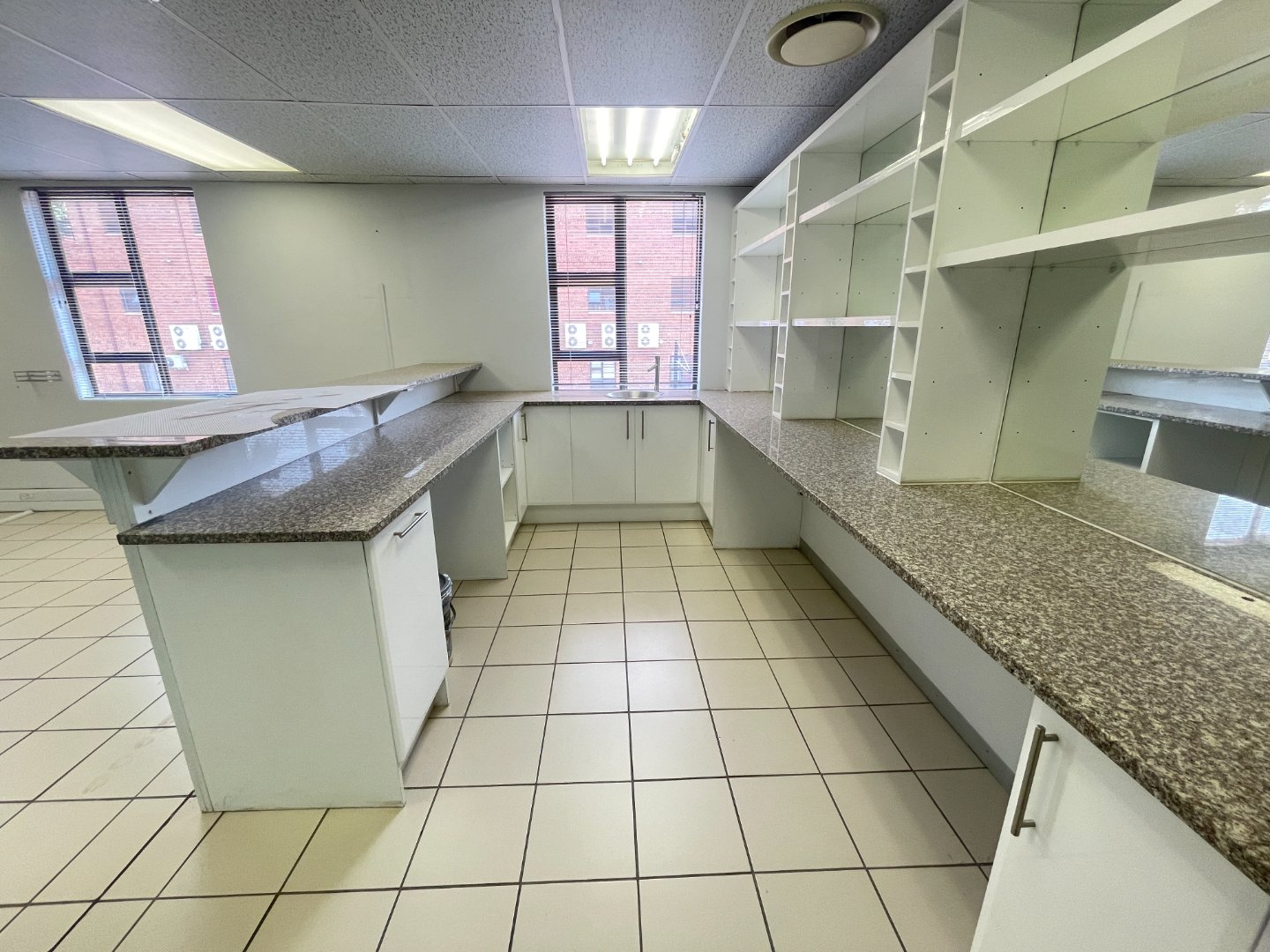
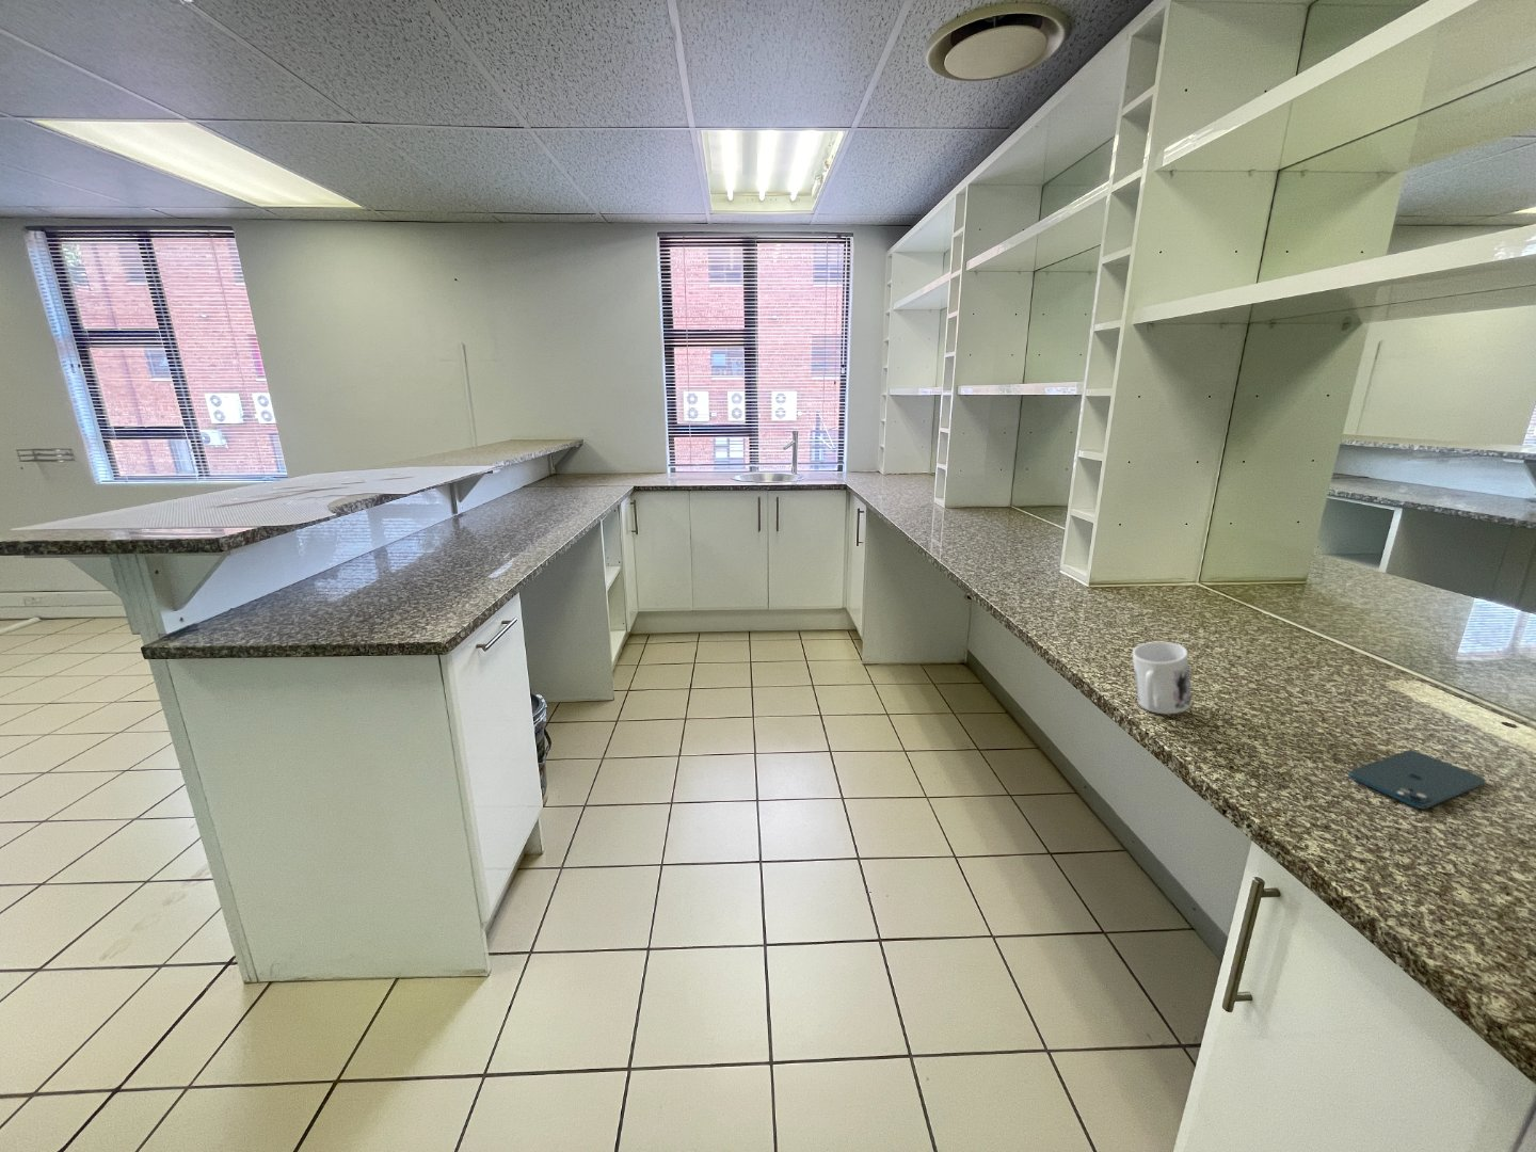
+ mug (1163, 680)
+ smartphone (1415, 777)
